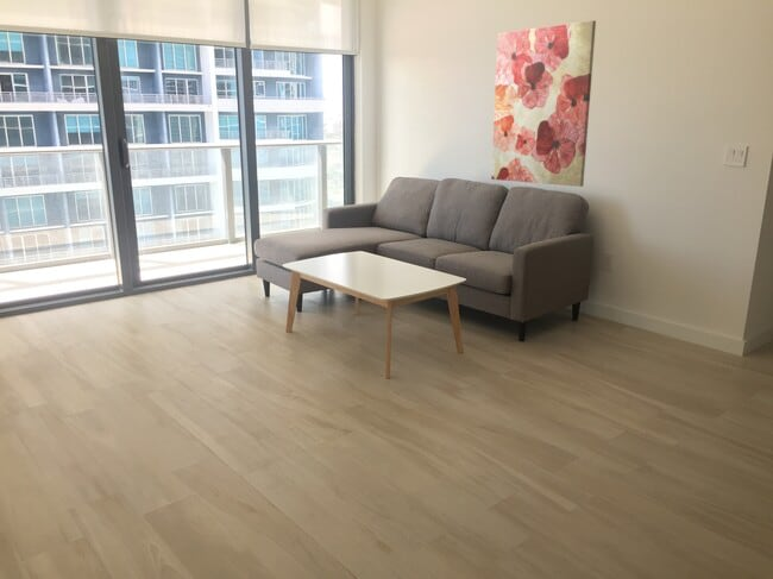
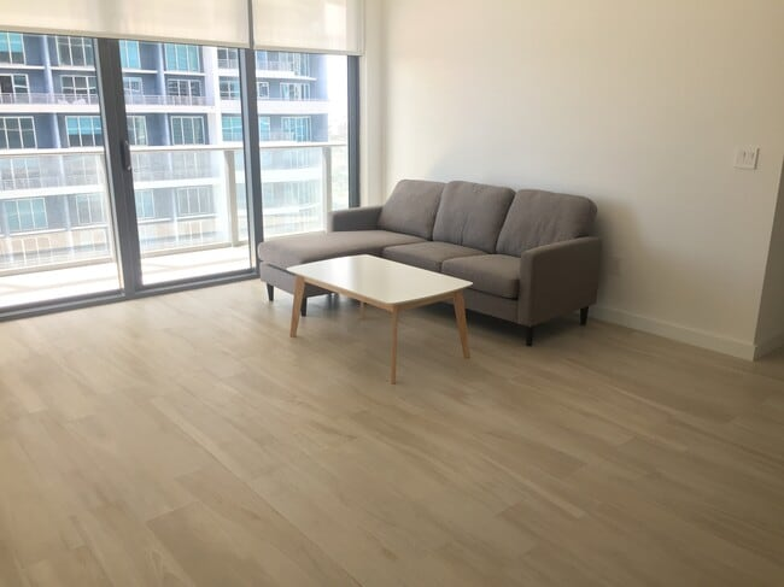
- wall art (539, 107)
